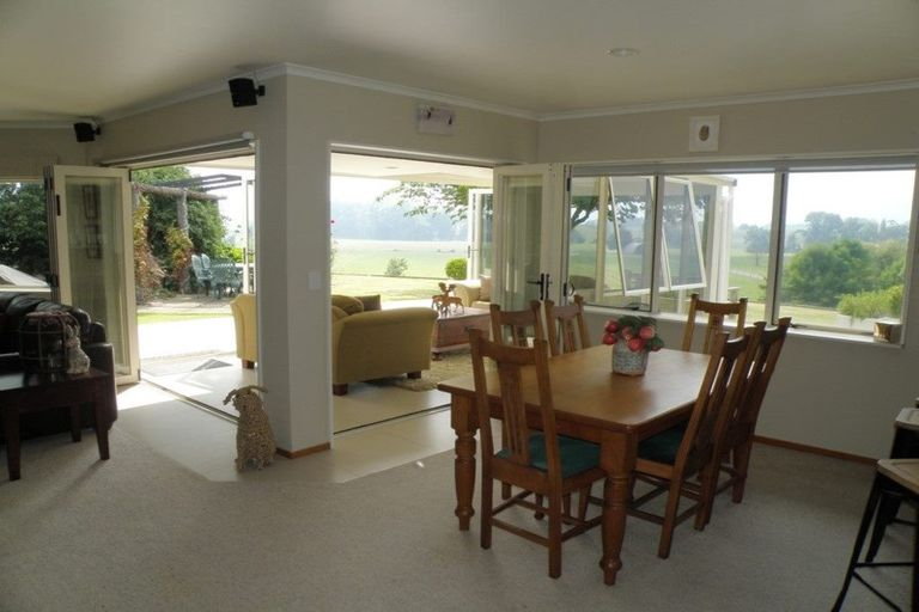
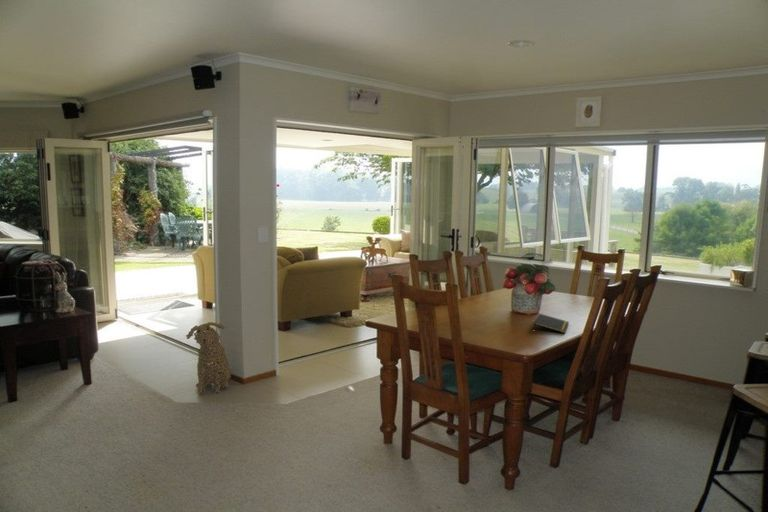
+ notepad (551, 322)
